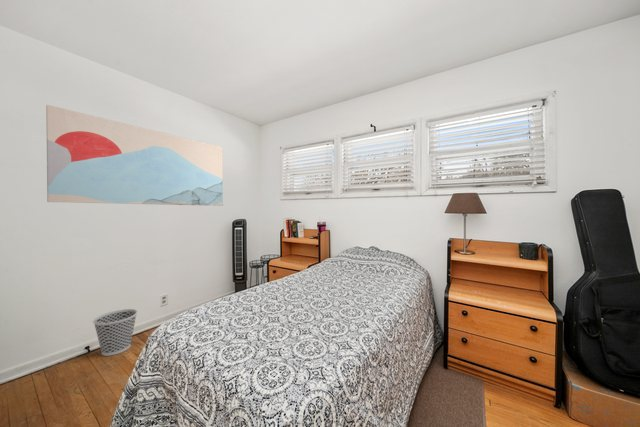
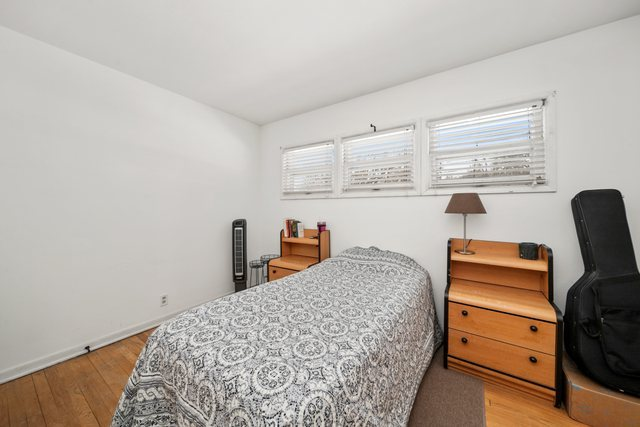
- wall art (156, 167)
- wastebasket (116, 332)
